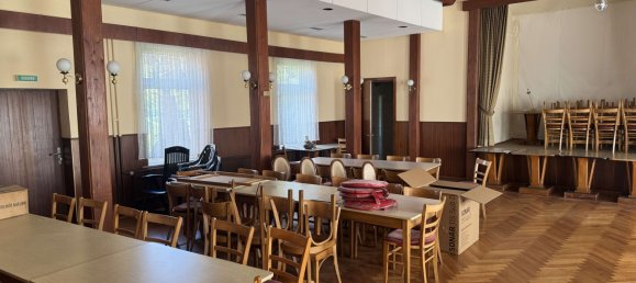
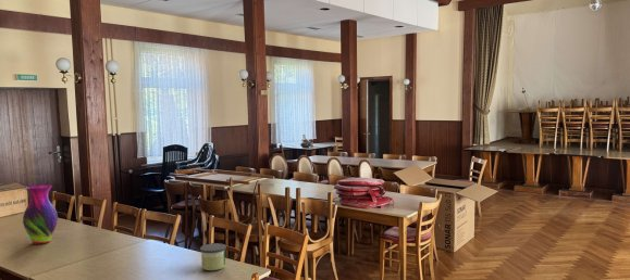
+ candle (213, 257)
+ vase (40, 214)
